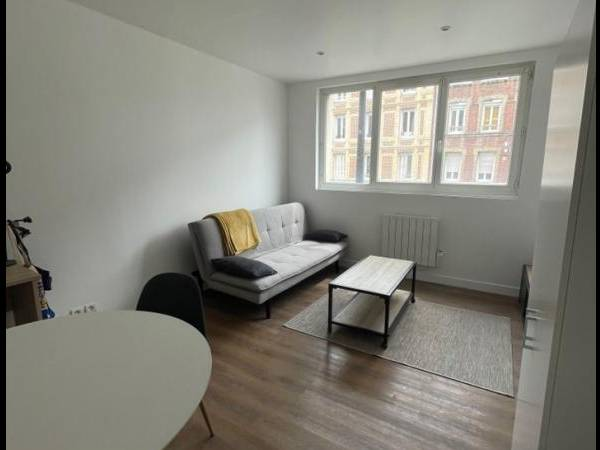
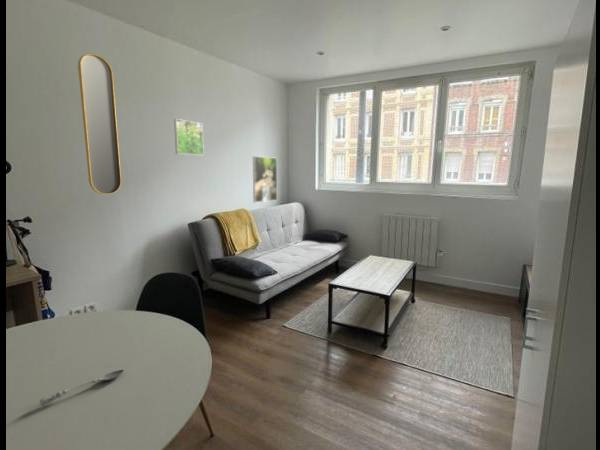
+ home mirror (100, 126)
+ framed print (189, 138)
+ soupspoon (85, 384)
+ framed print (265, 179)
